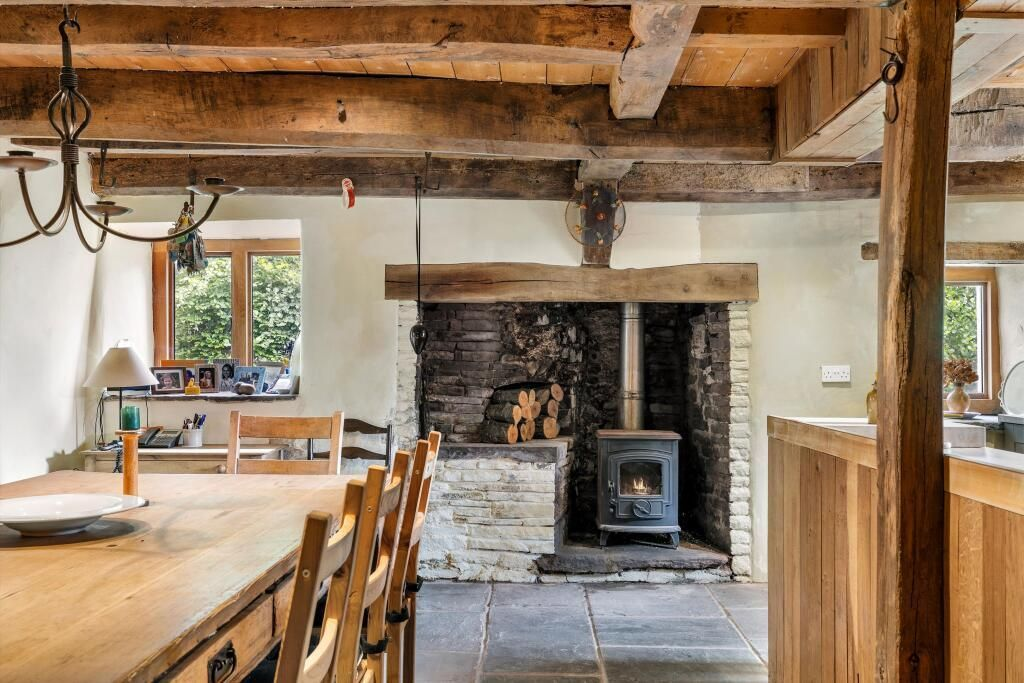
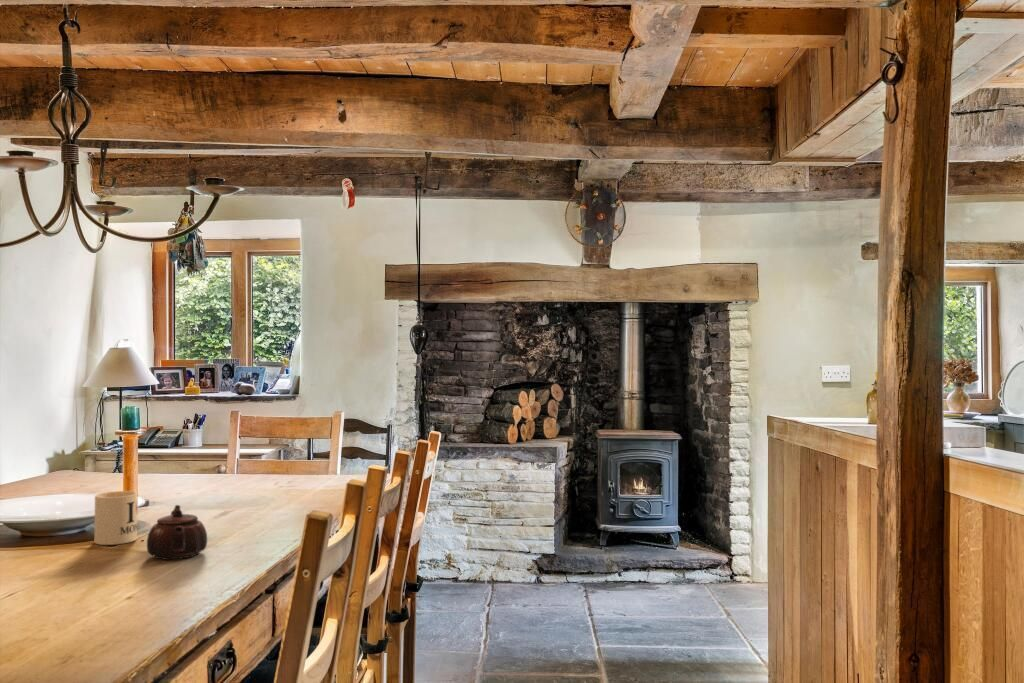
+ mug (116, 515)
+ teapot (177, 528)
